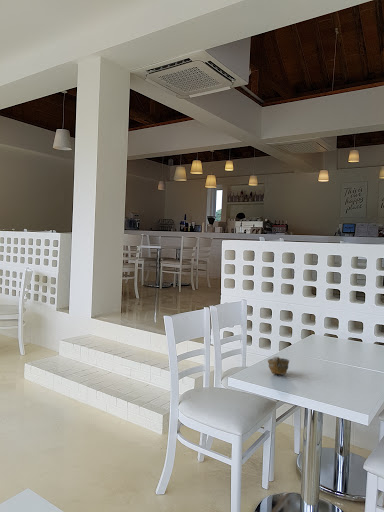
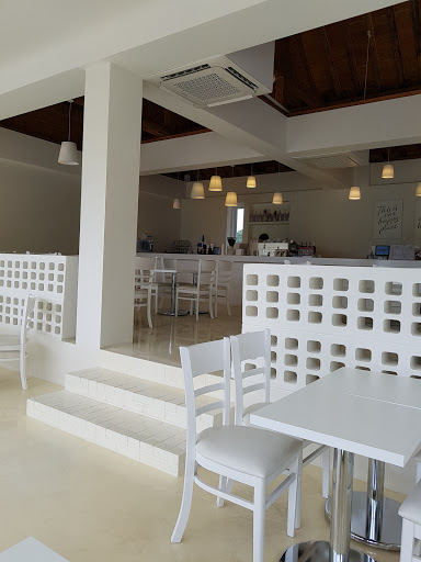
- cup (277, 363)
